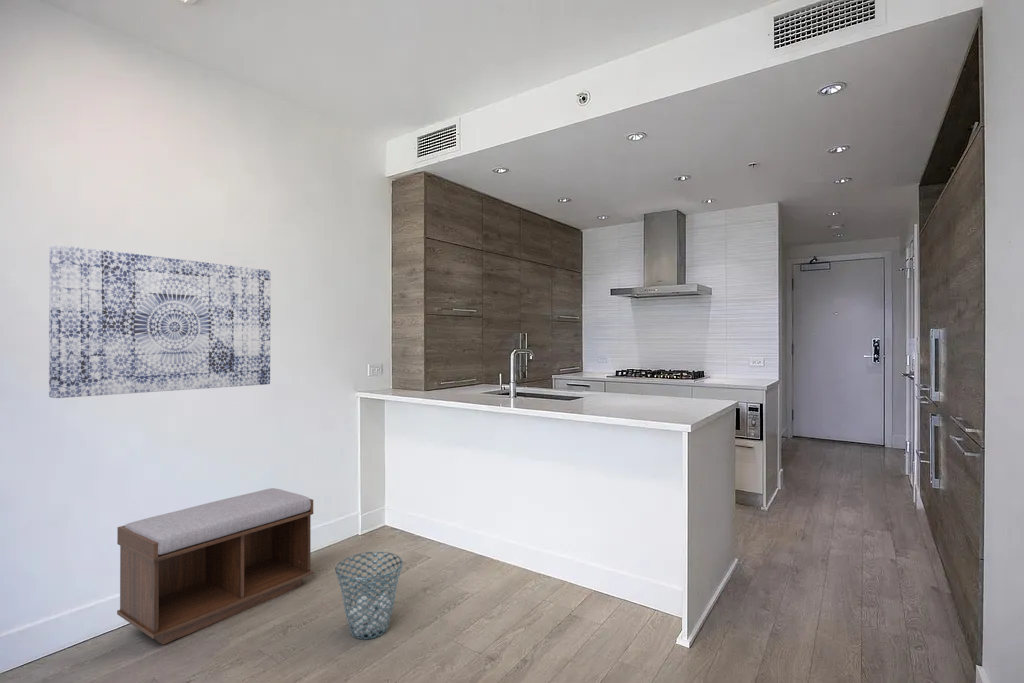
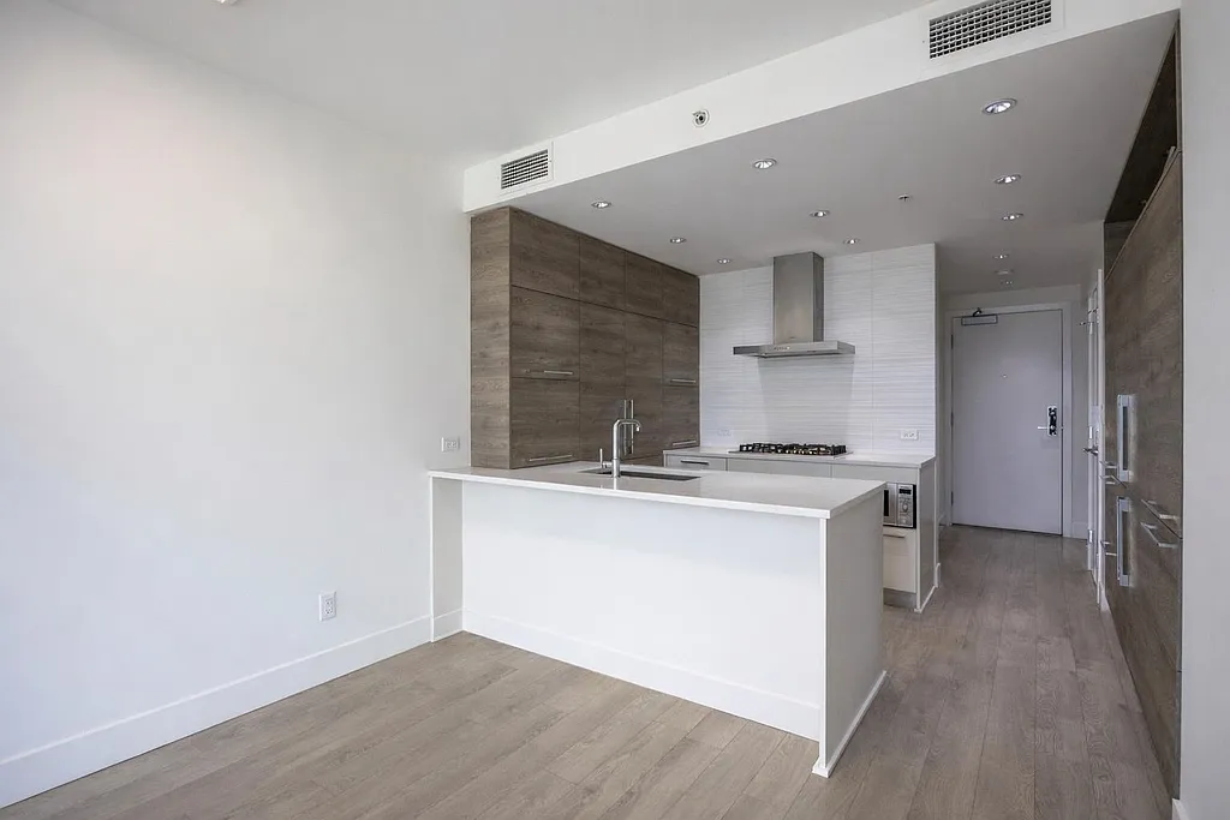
- wall art (175, 324)
- waste basket (369, 596)
- bench (223, 555)
